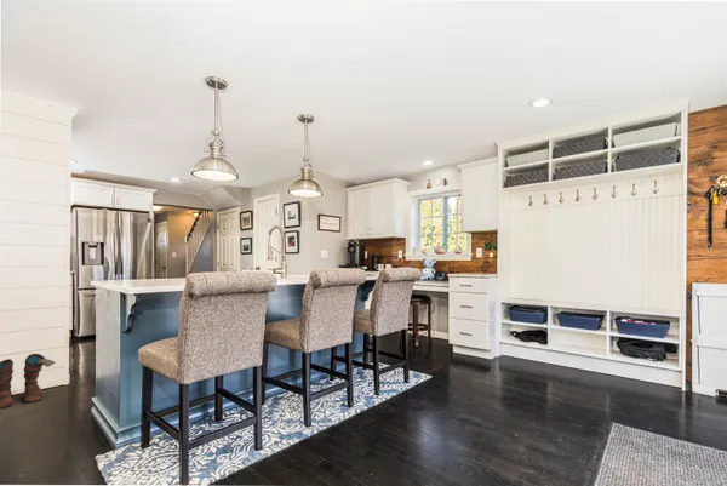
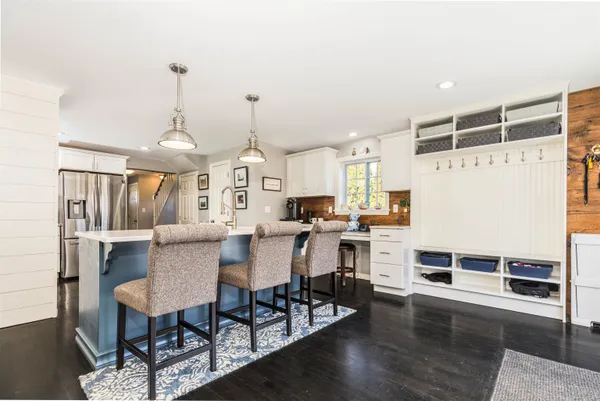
- boots (24, 377)
